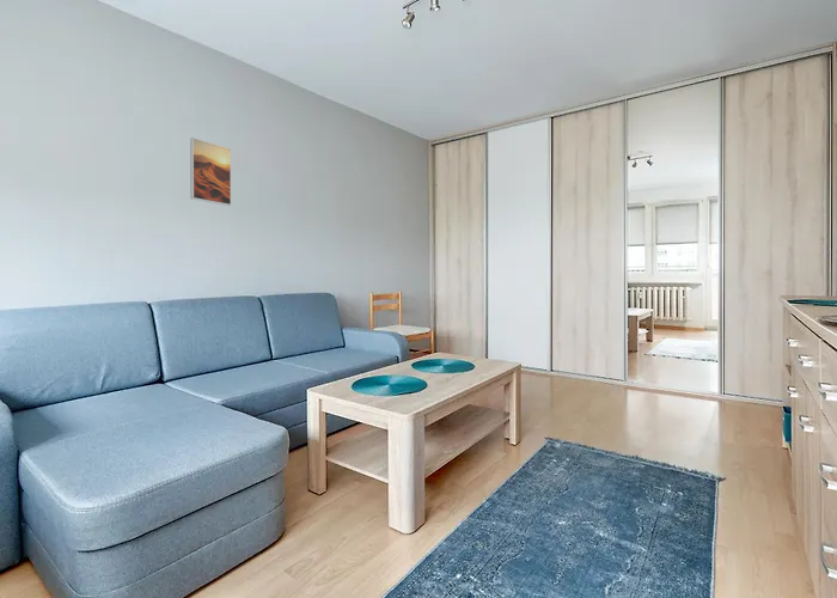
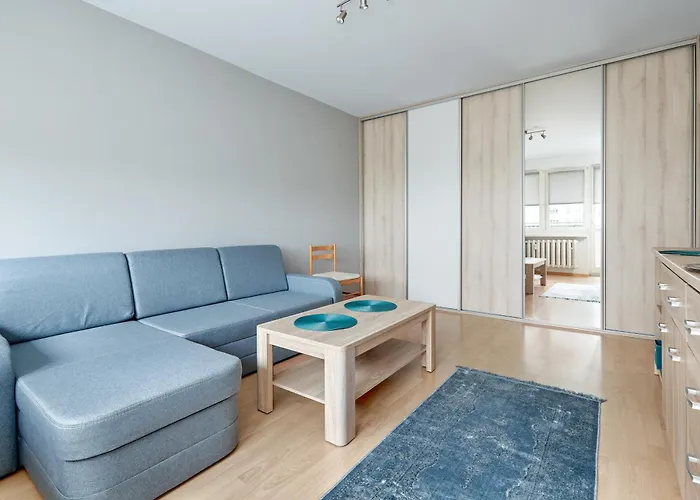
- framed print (210, 172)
